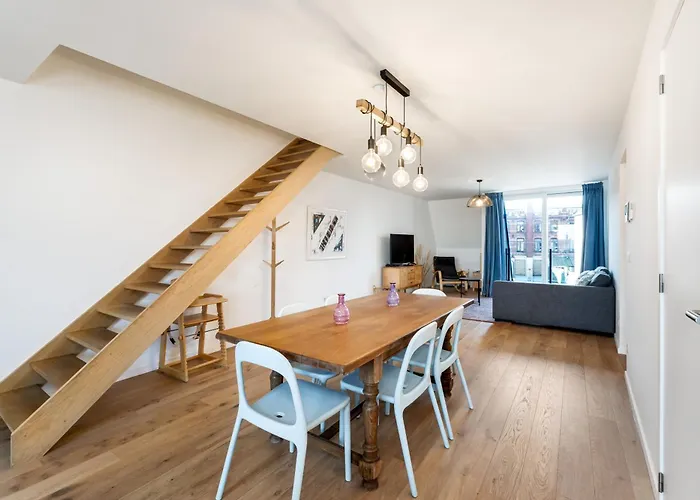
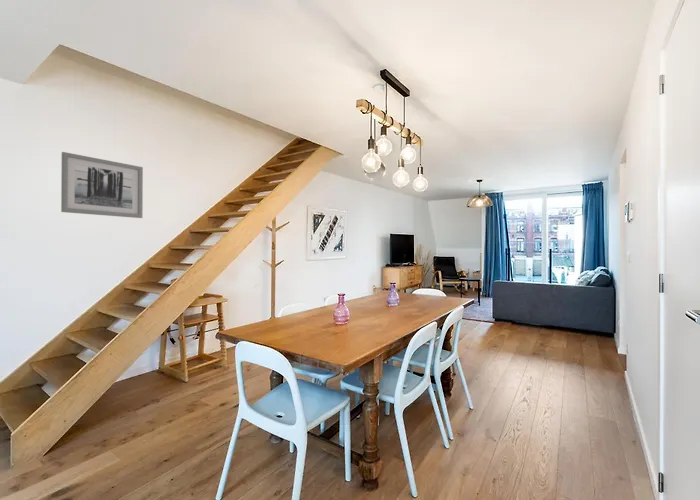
+ wall art (105, 187)
